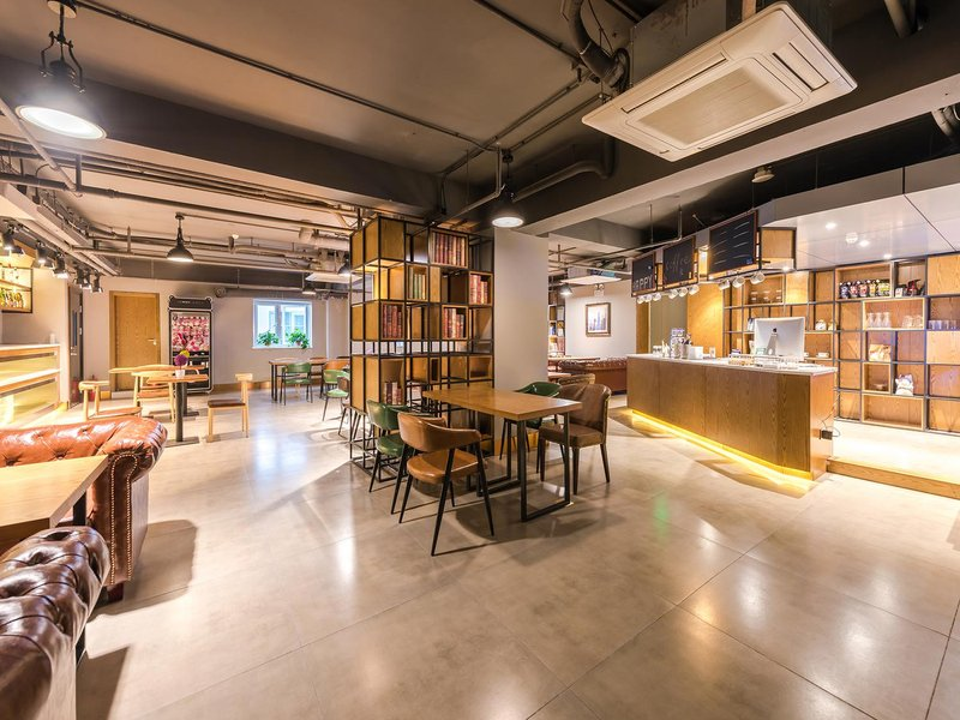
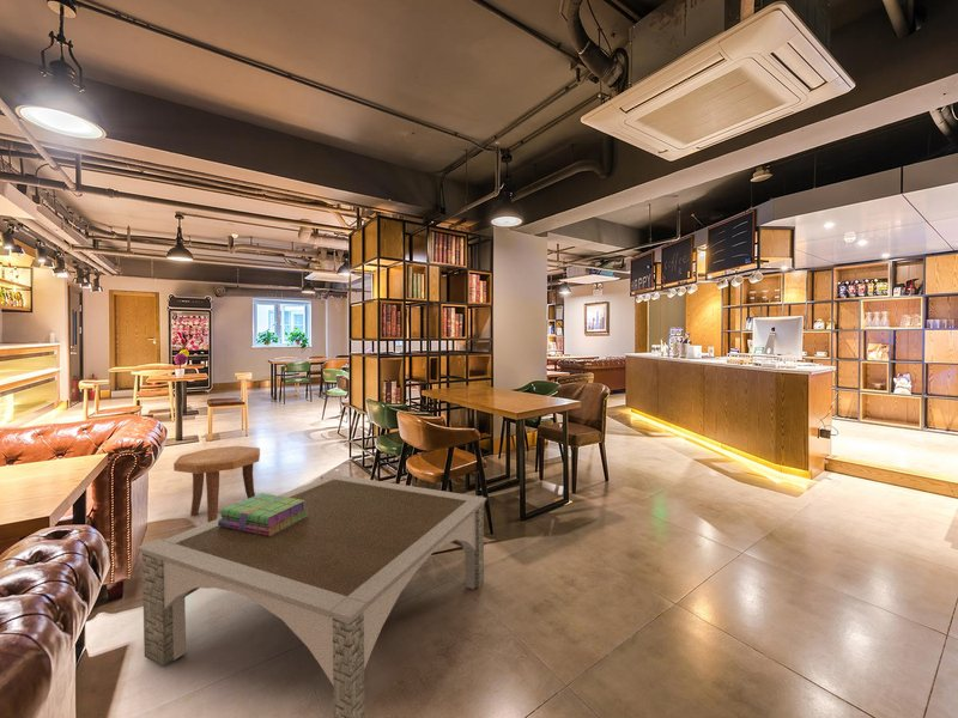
+ side table (218, 485)
+ coffee table (336, 566)
+ stack of books (263, 512)
